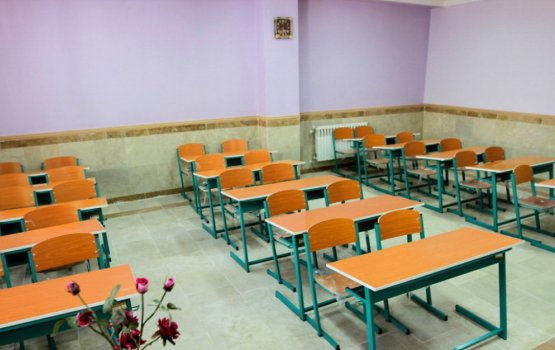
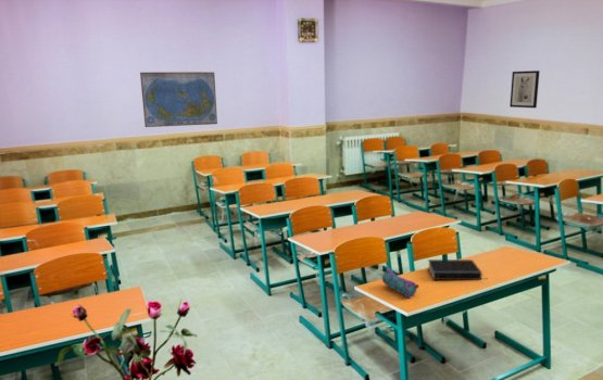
+ world map (180, 99)
+ book (457, 269)
+ wall art (524, 89)
+ pencil case (399, 282)
